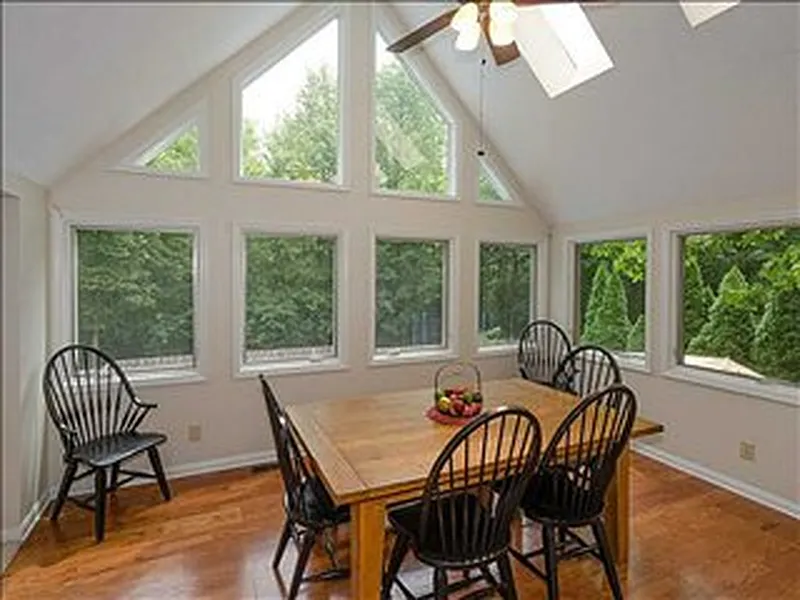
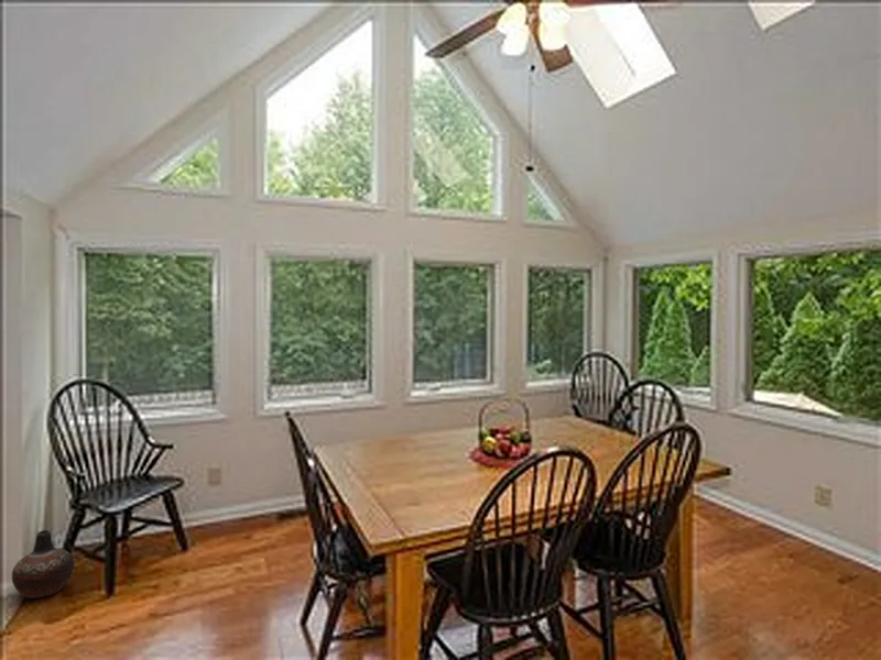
+ vase (43, 561)
